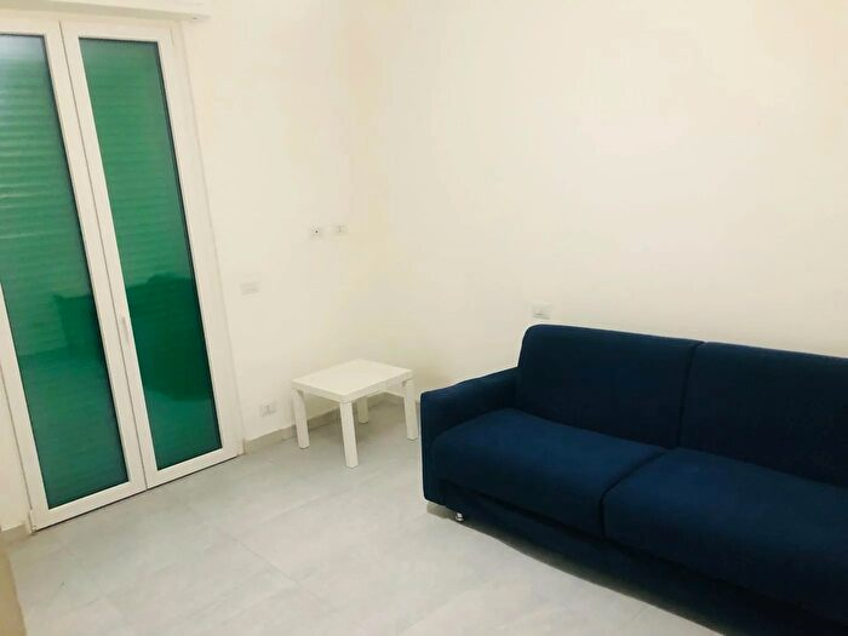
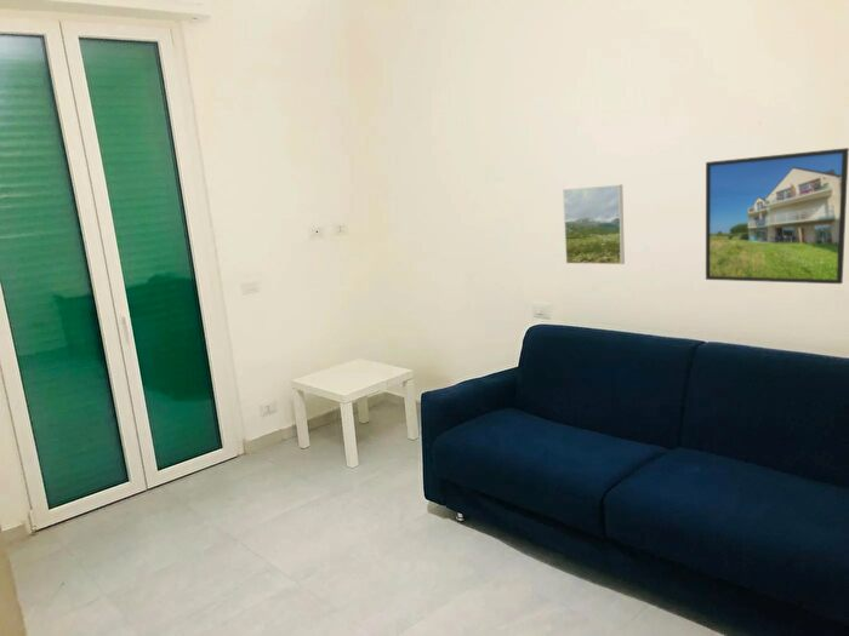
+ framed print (770, 219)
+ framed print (593, 225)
